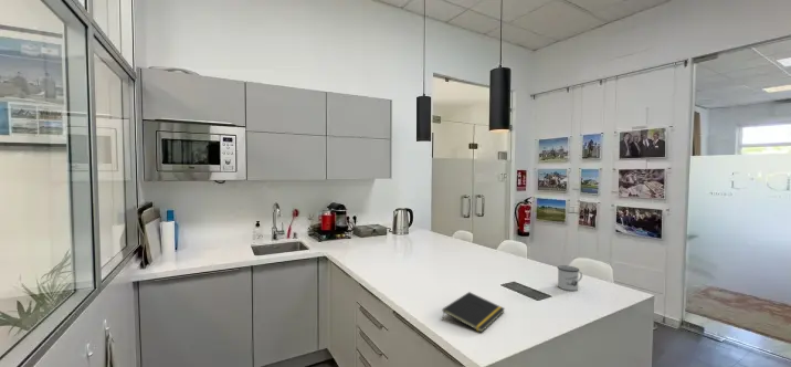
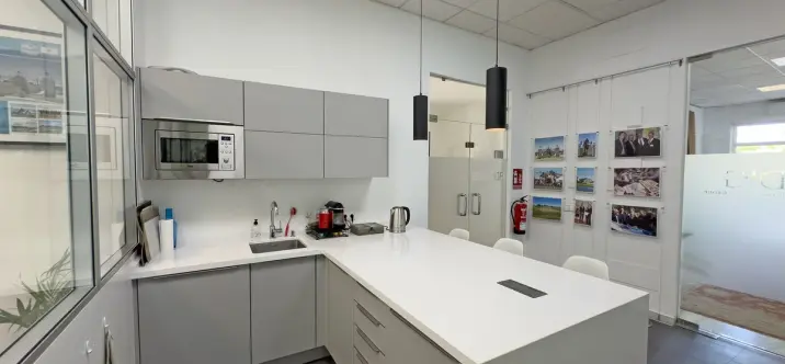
- mug (570, 277)
- notepad (474, 310)
